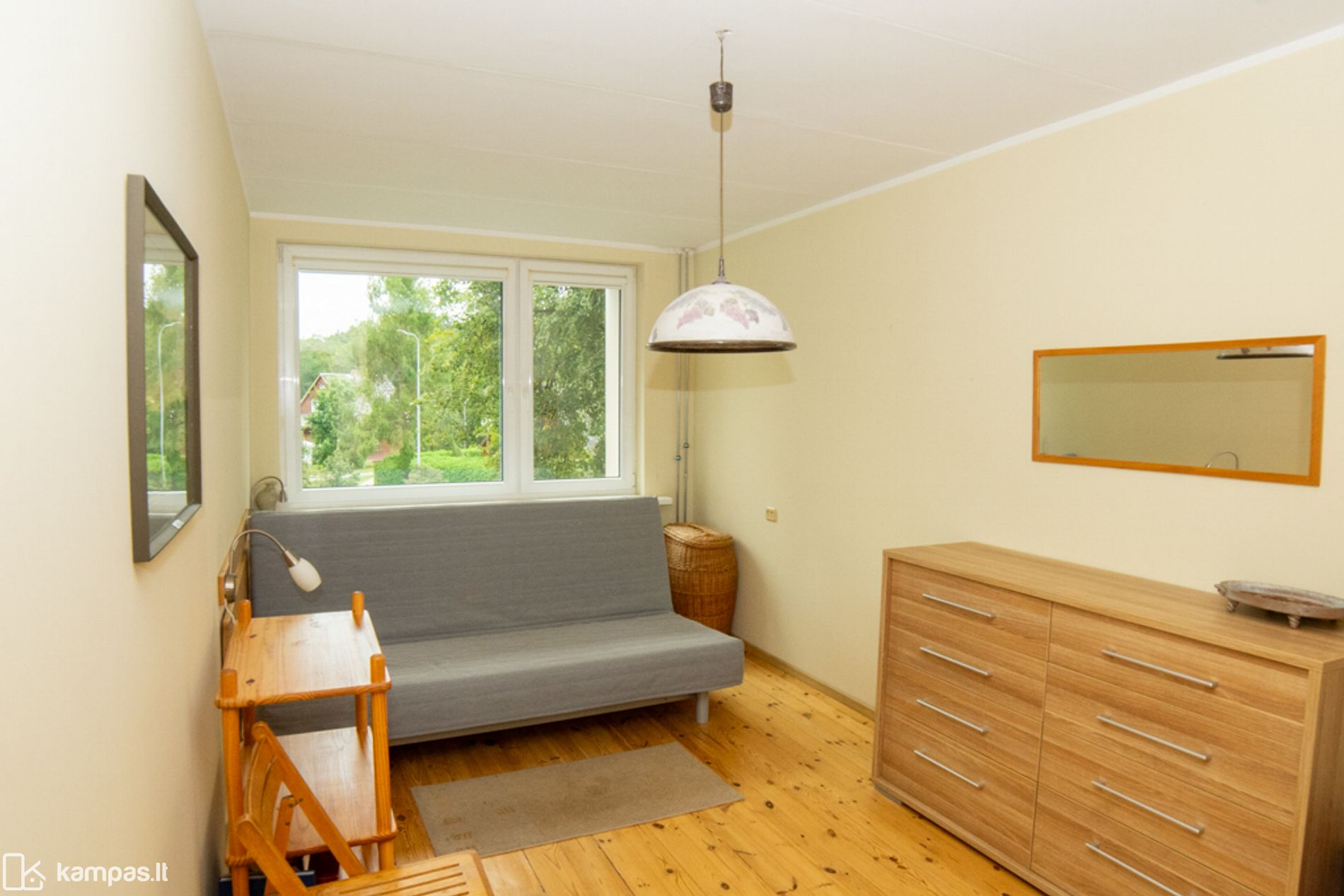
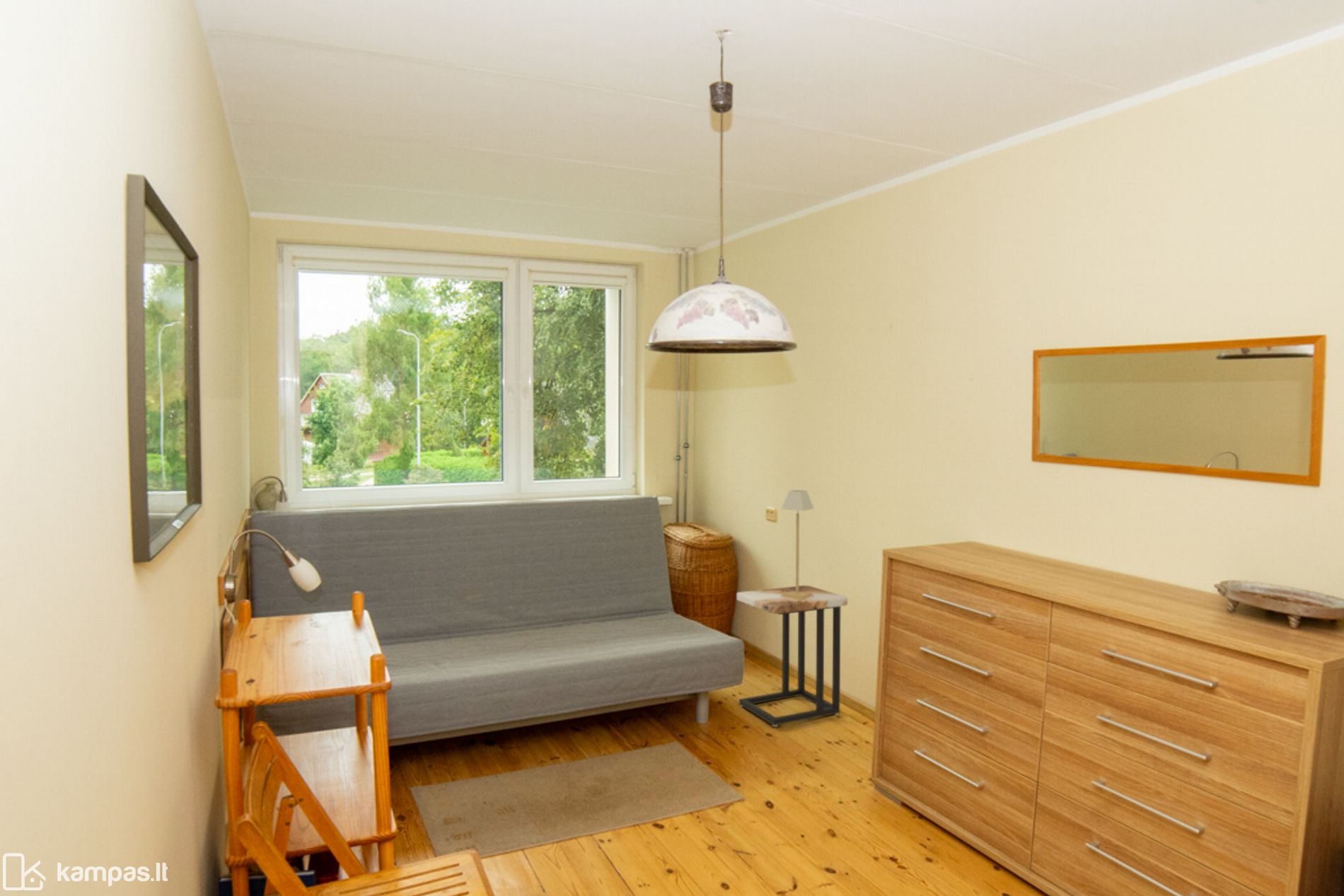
+ table lamp (797, 543)
+ side table (789, 652)
